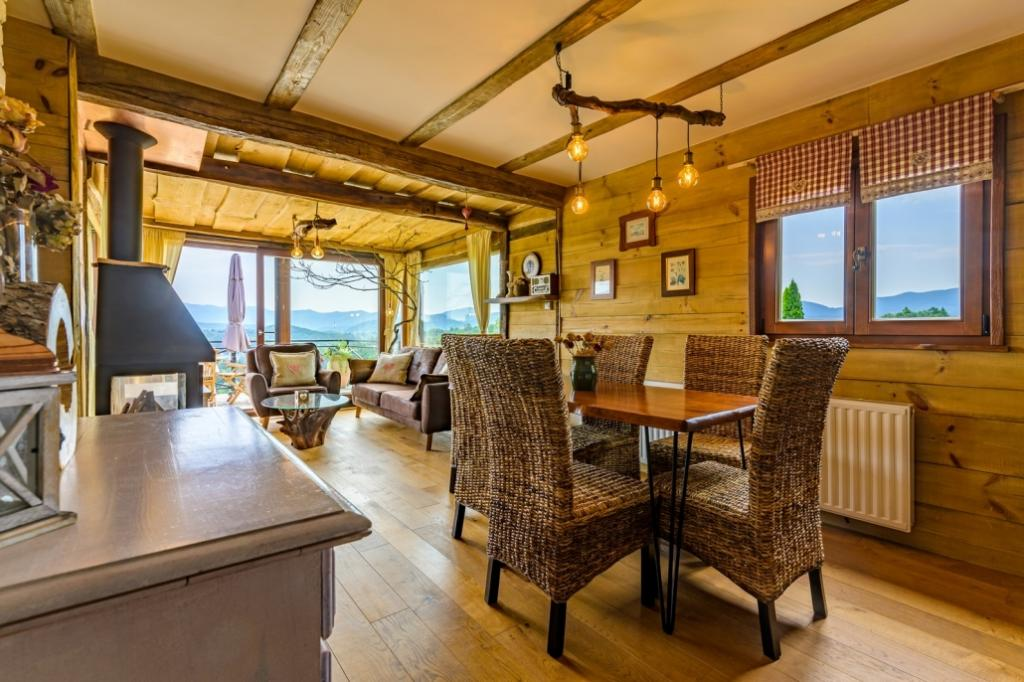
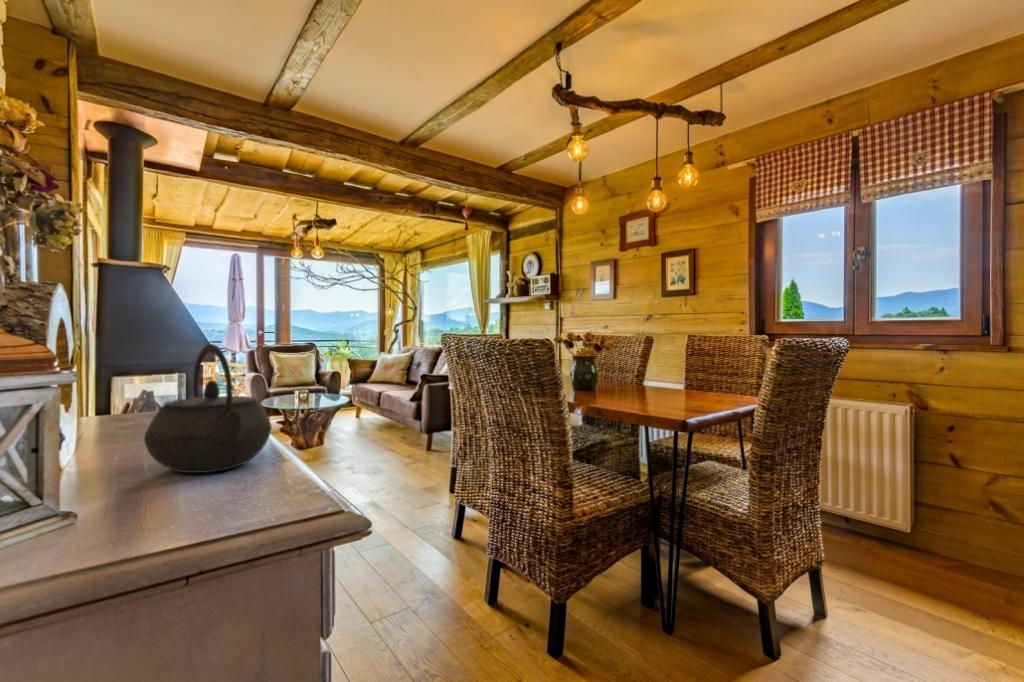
+ kettle (214, 405)
